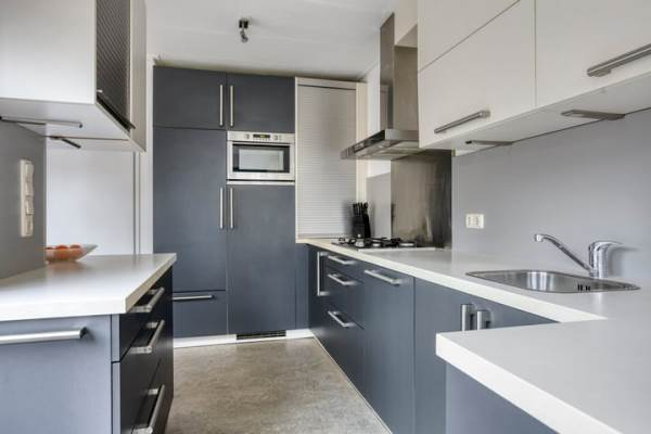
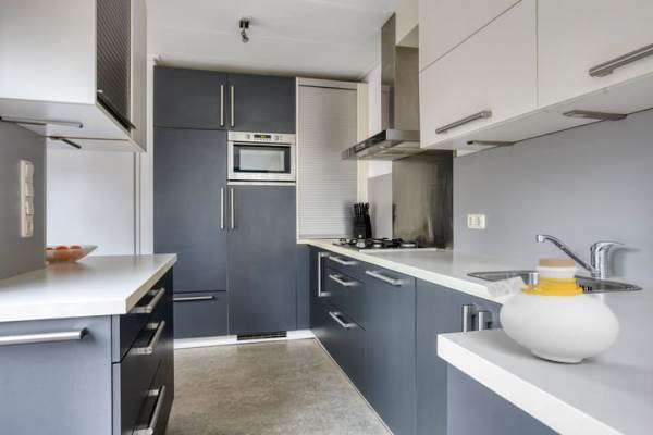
+ bottle (547, 308)
